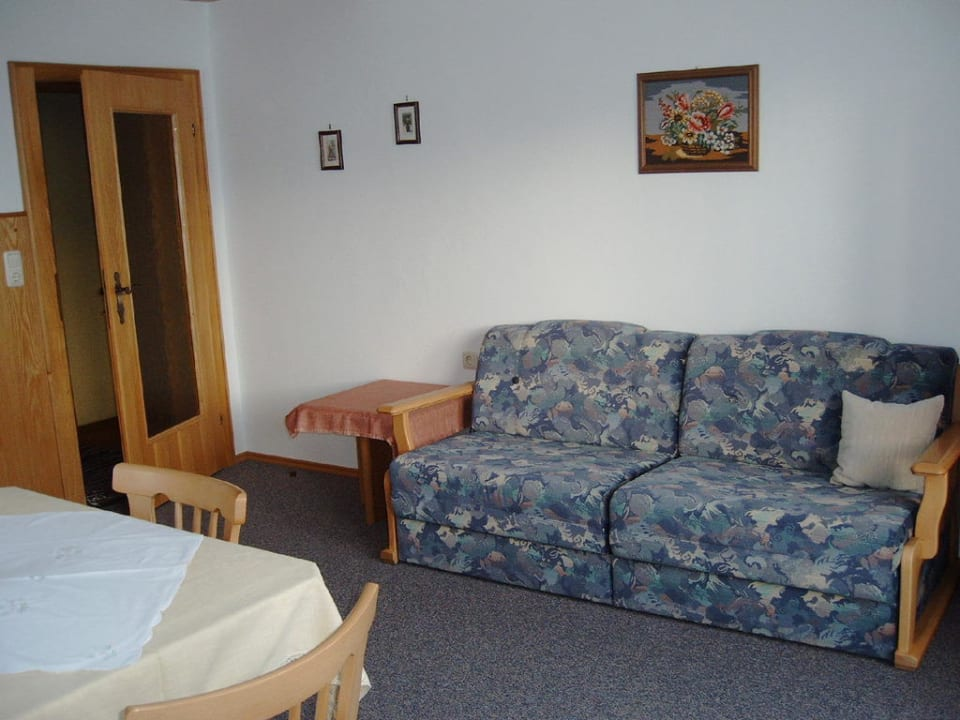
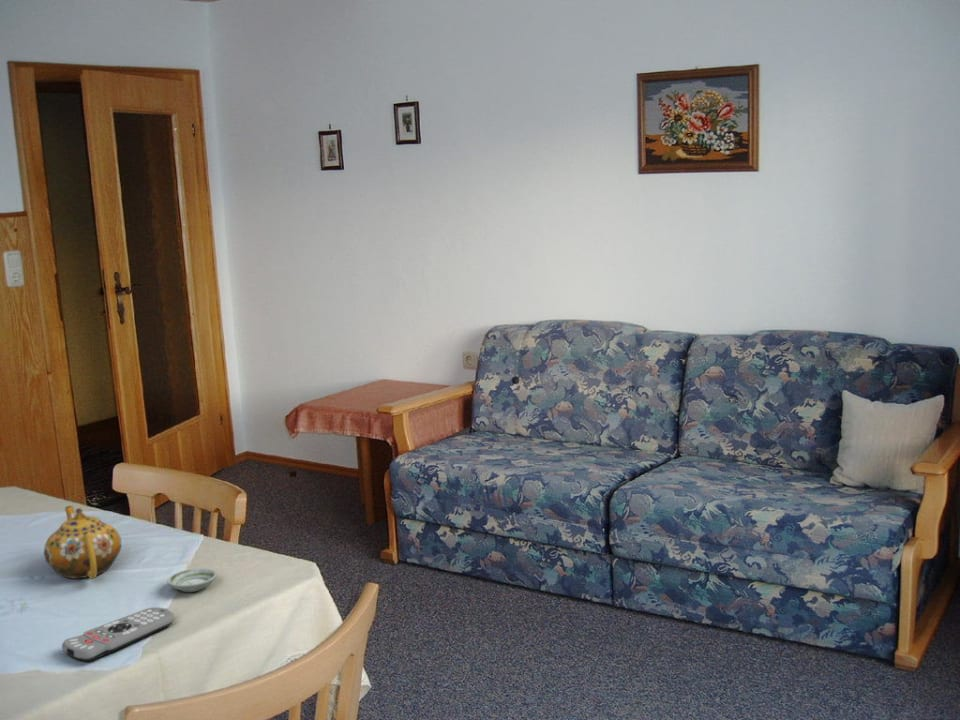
+ saucer (192, 581)
+ remote control (121, 632)
+ teapot (82, 539)
